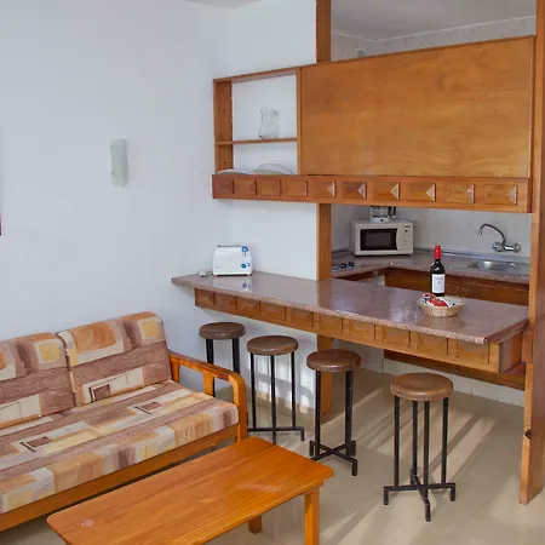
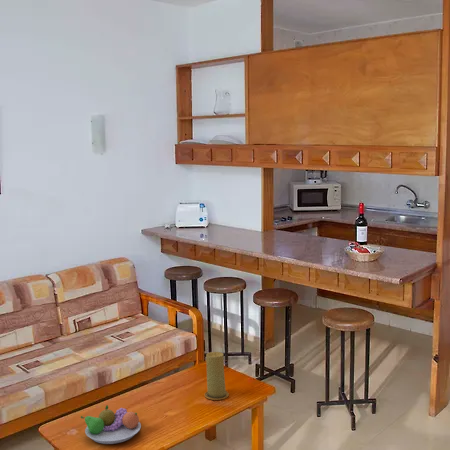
+ fruit bowl (111, 422)
+ candle (216, 374)
